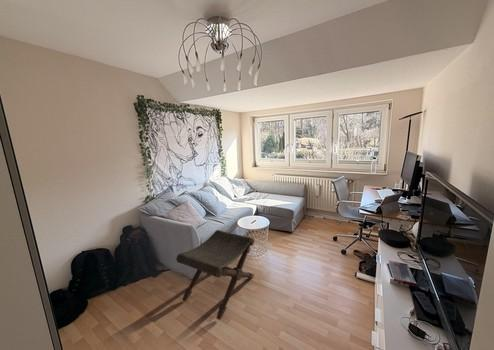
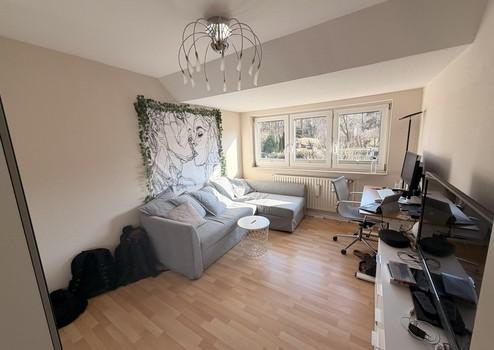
- footstool (219, 266)
